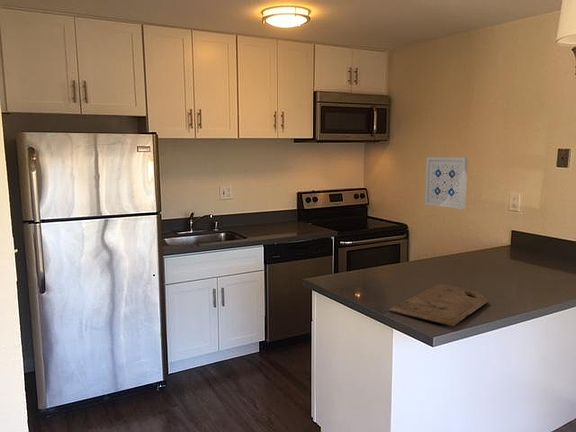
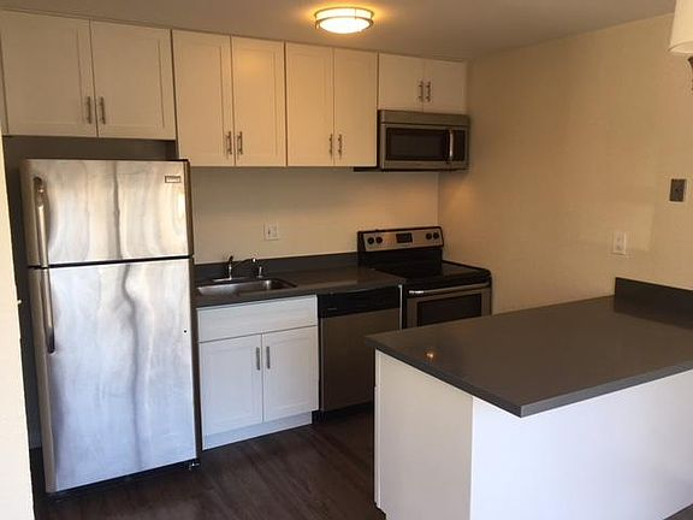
- wall art (445, 182)
- cutting board (444, 302)
